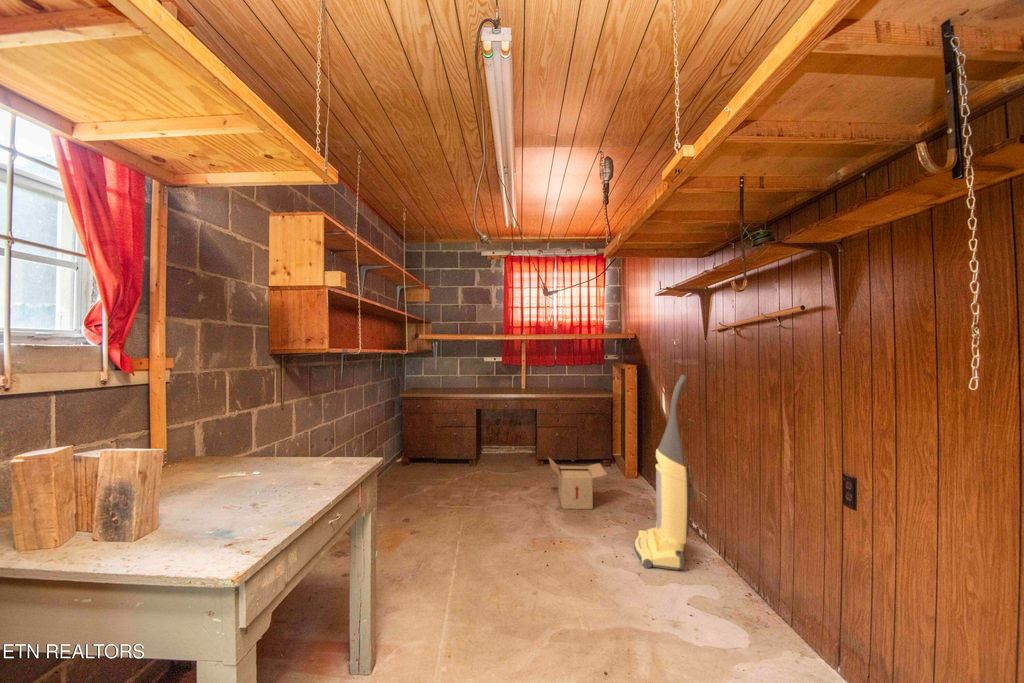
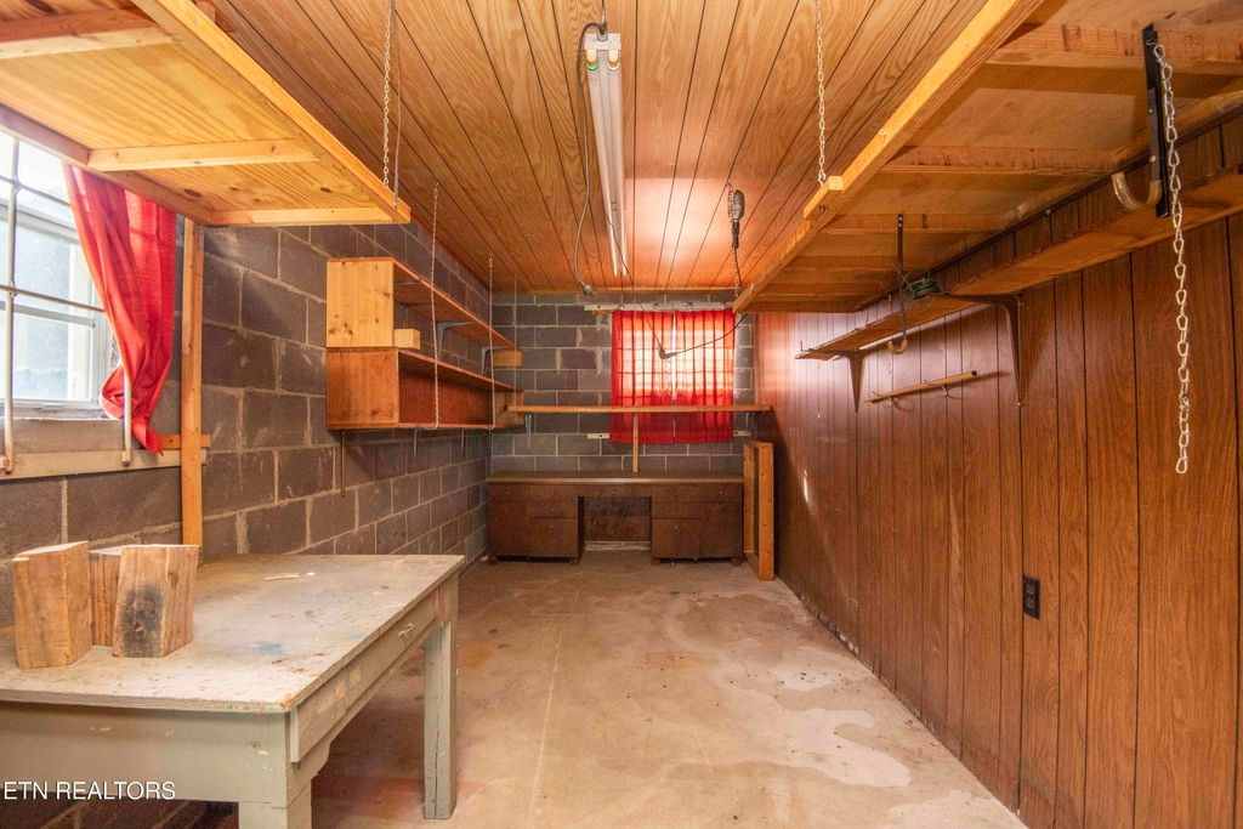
- vacuum cleaner (663, 463)
- cardboard box (576, 481)
